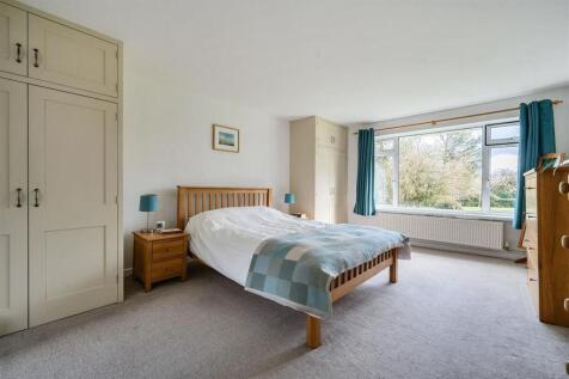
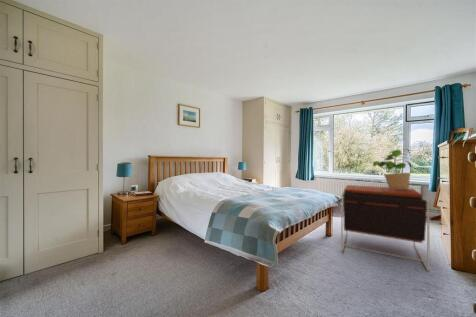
+ side table (379, 219)
+ potted plant (396, 170)
